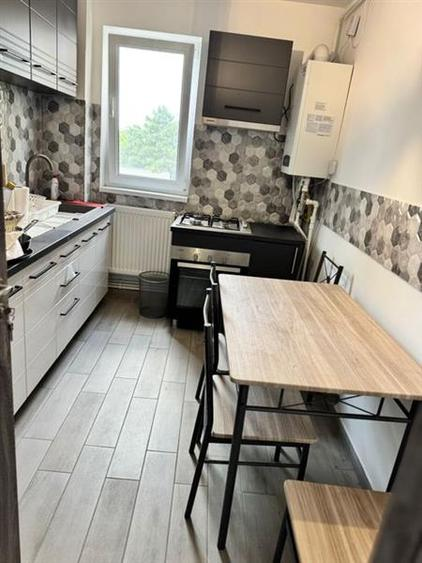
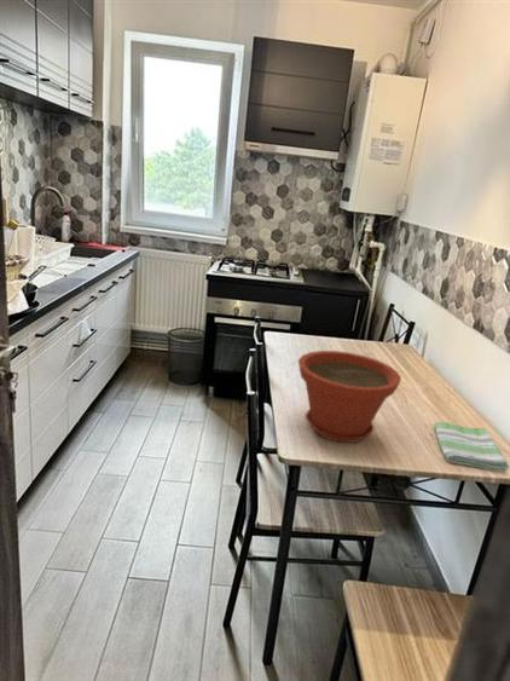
+ dish towel (468, 443)
+ plant pot (342, 399)
